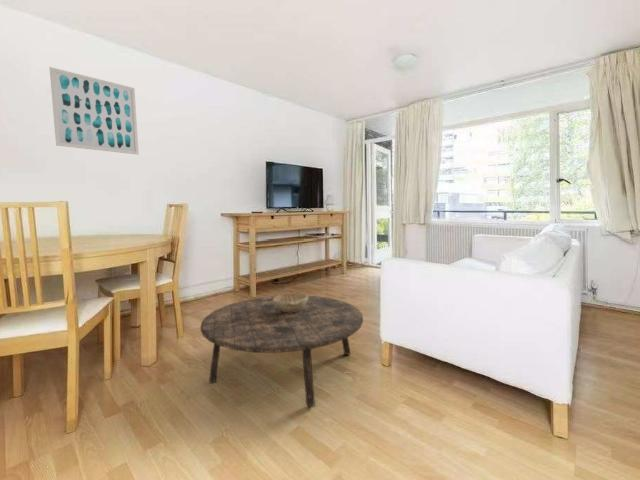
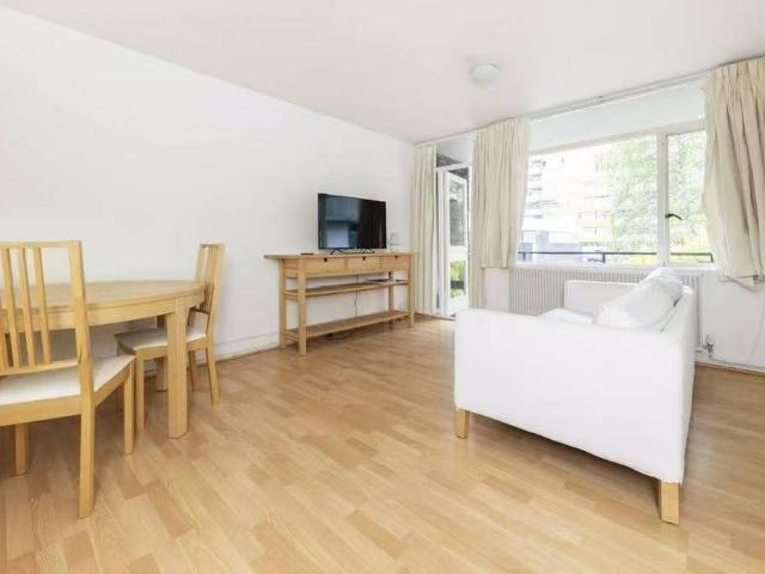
- decorative bowl (290, 303)
- wall art (98, 114)
- coffee table (284, 340)
